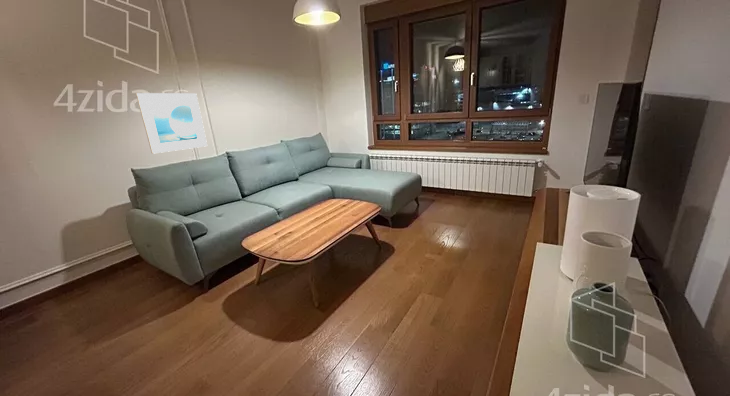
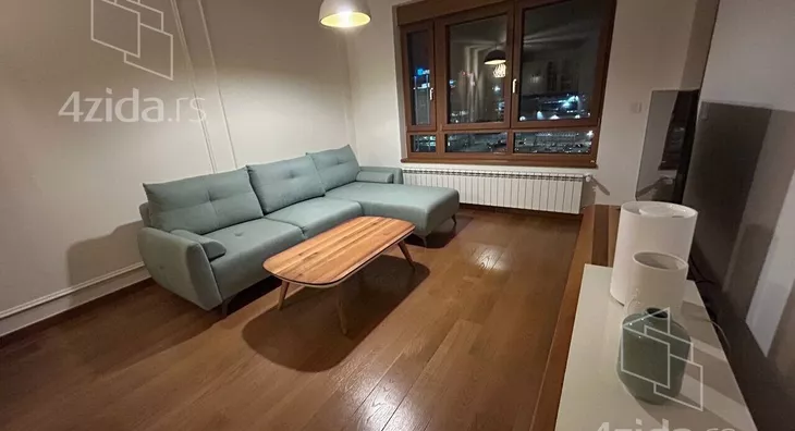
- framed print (174, 122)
